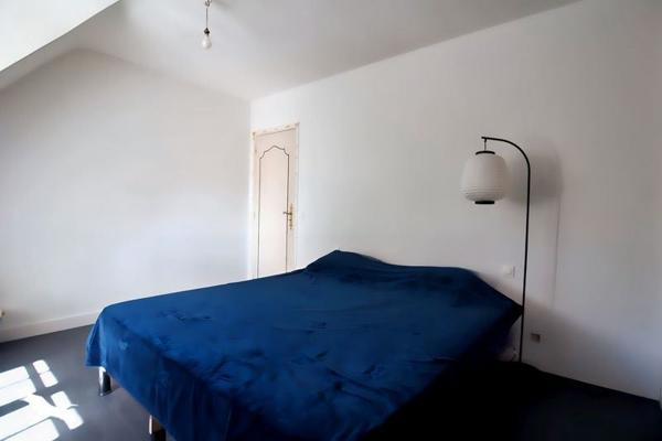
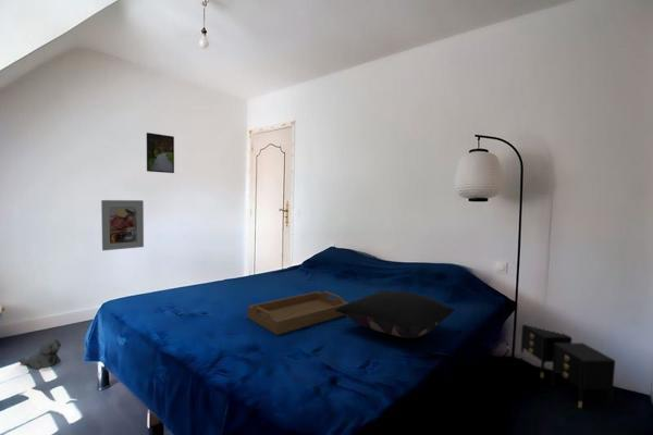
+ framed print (160, 153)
+ plush toy (41, 350)
+ nightstand (562, 360)
+ serving tray (299, 308)
+ pillow (395, 311)
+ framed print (123, 224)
